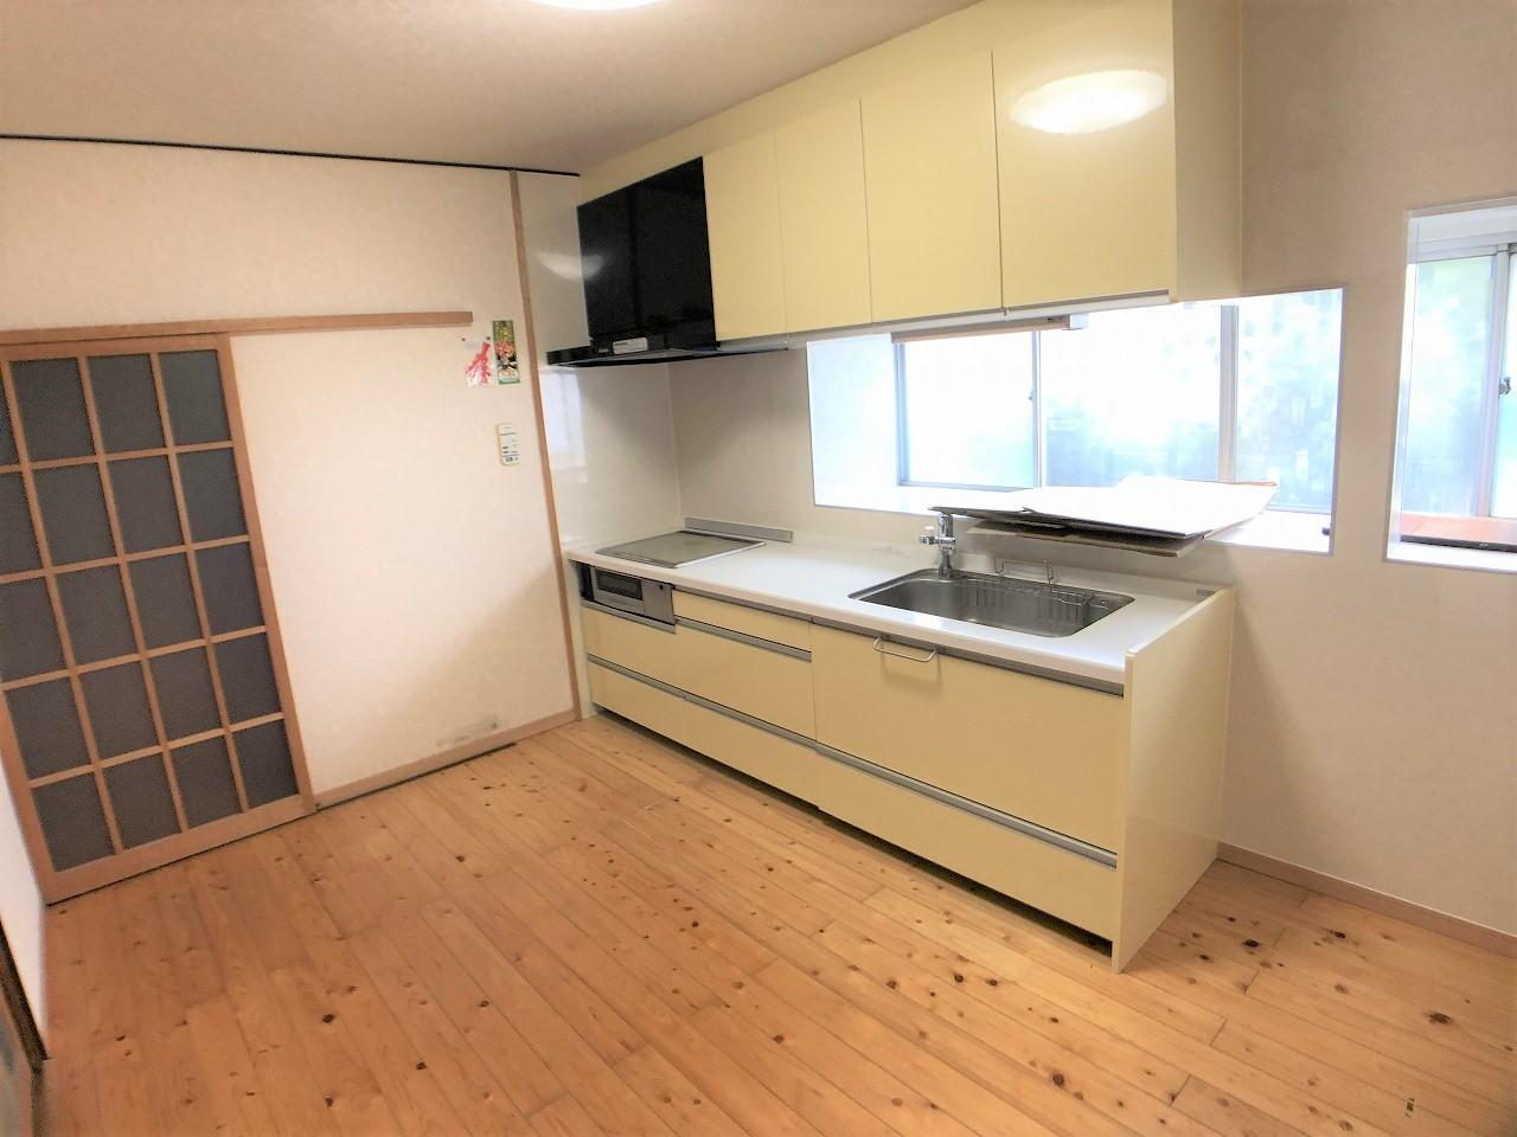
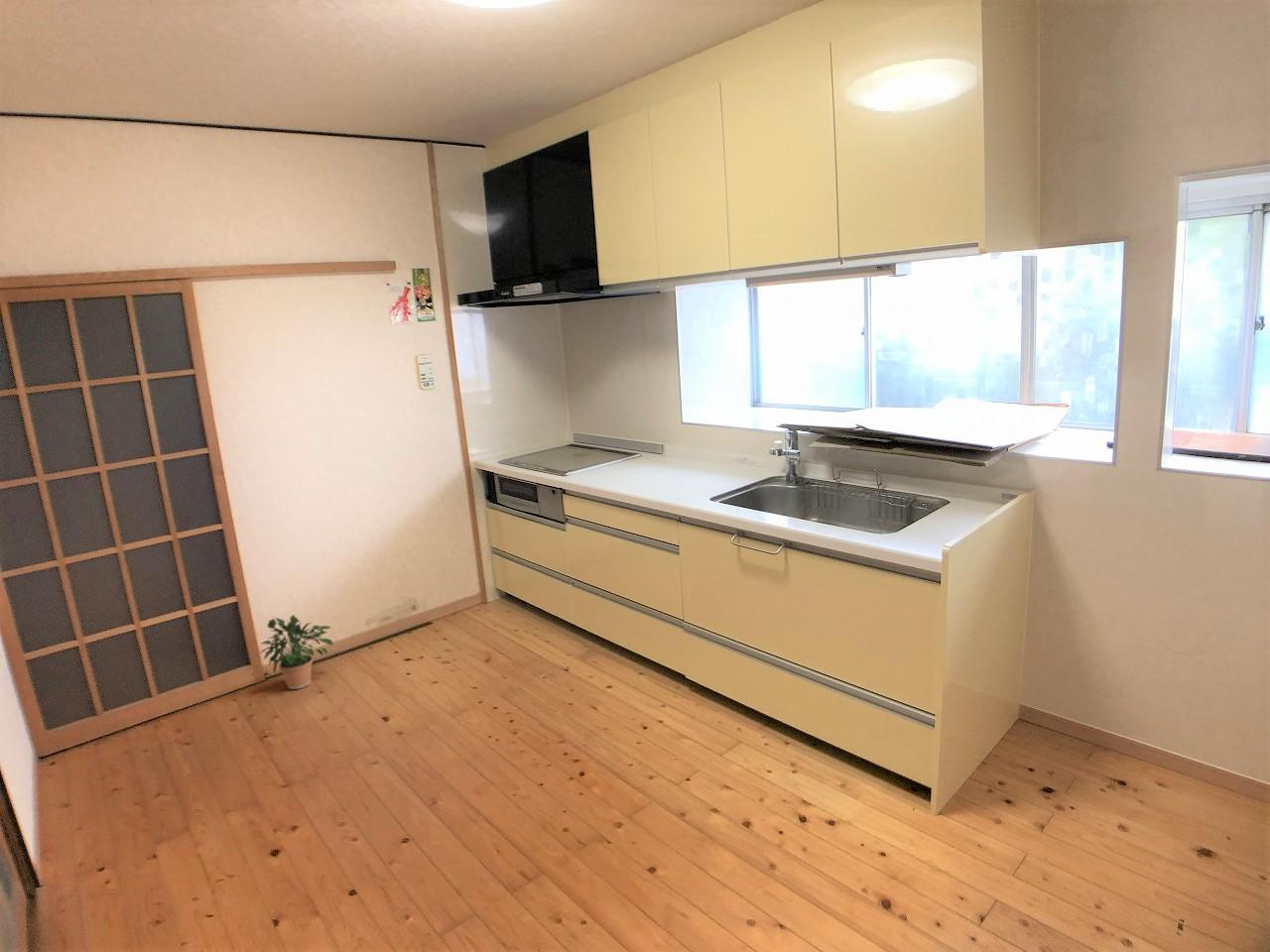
+ potted plant (300, 647)
